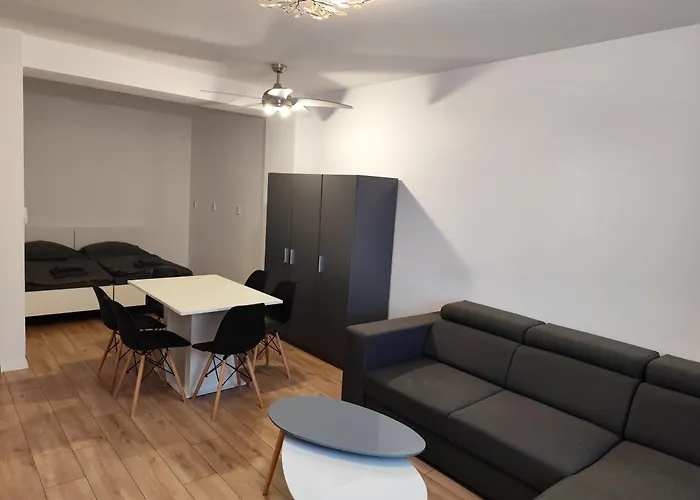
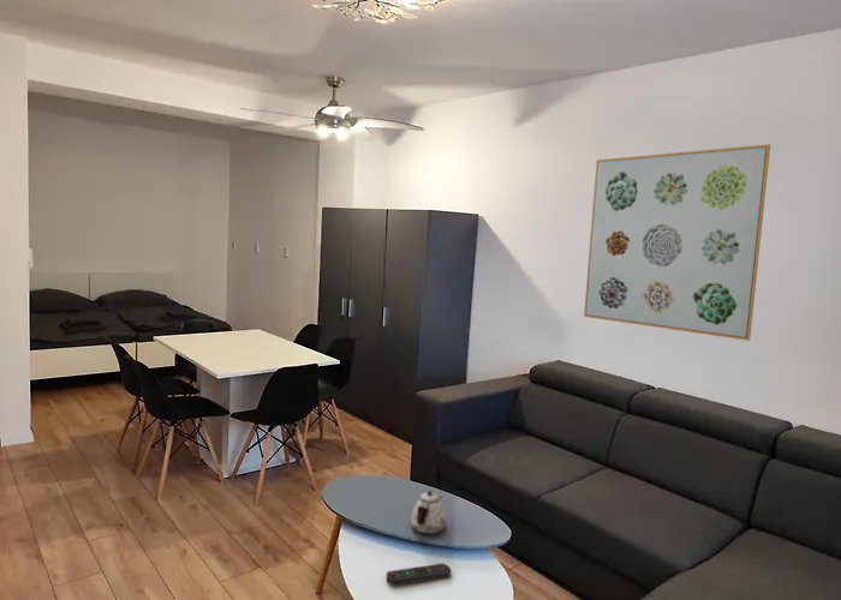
+ wall art (666, 241)
+ remote control (418, 574)
+ teapot (430, 508)
